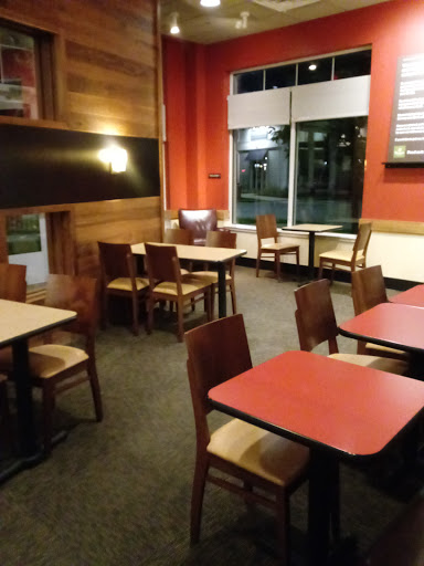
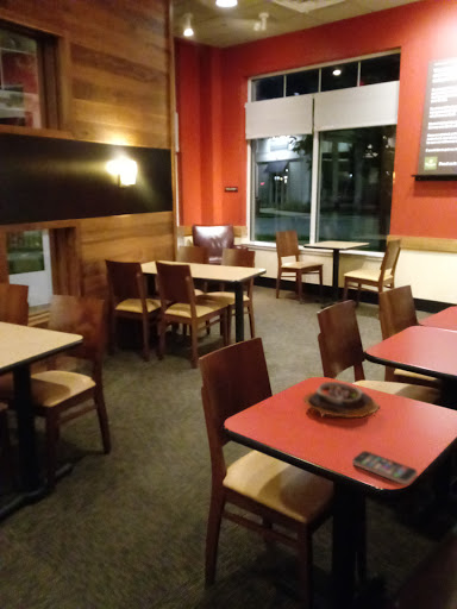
+ soup bowl (340, 396)
+ smartphone (383, 466)
